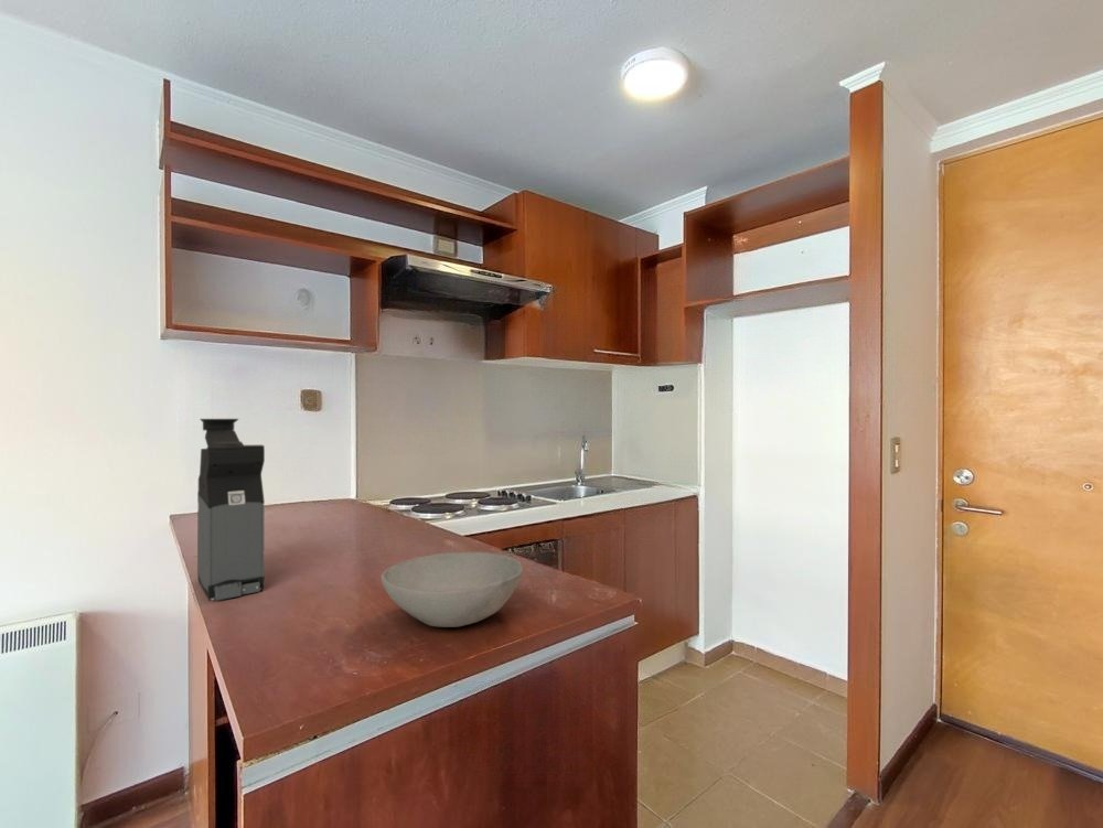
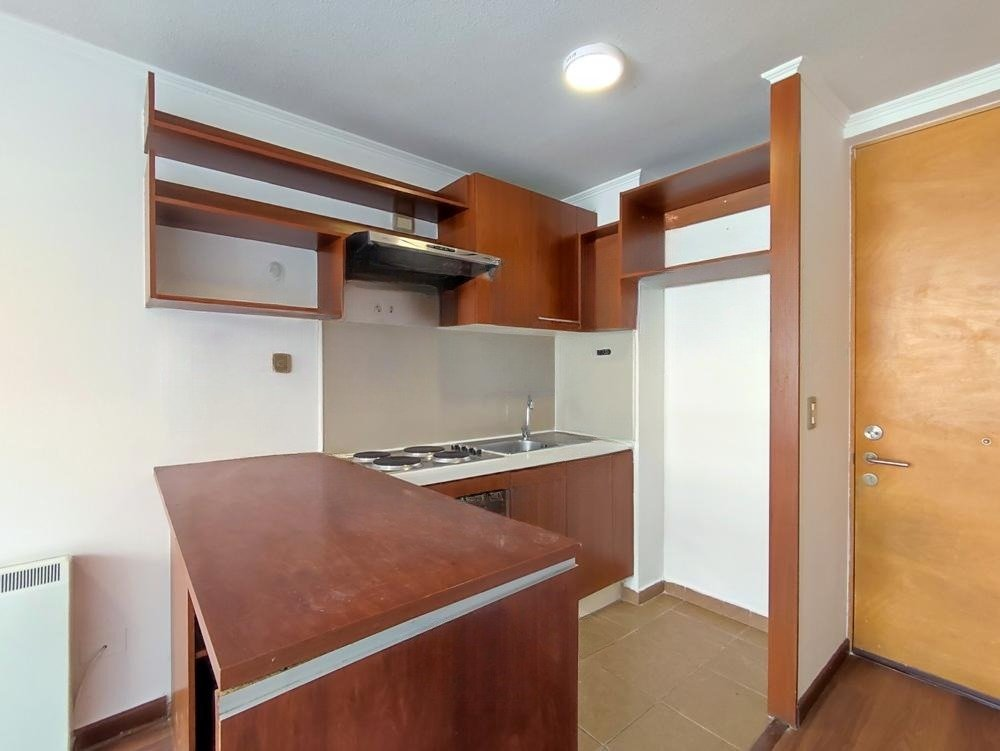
- coffee maker (228, 502)
- bowl (452, 592)
